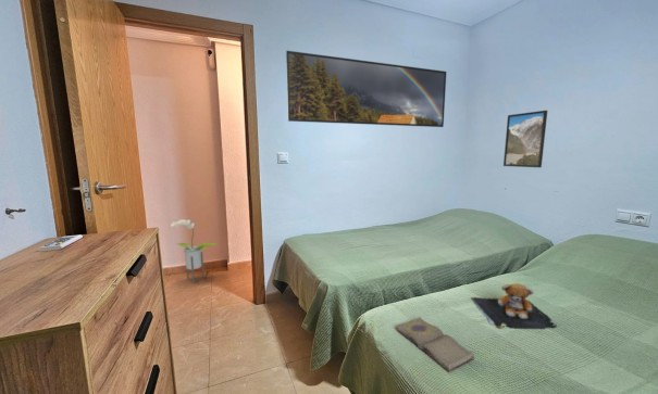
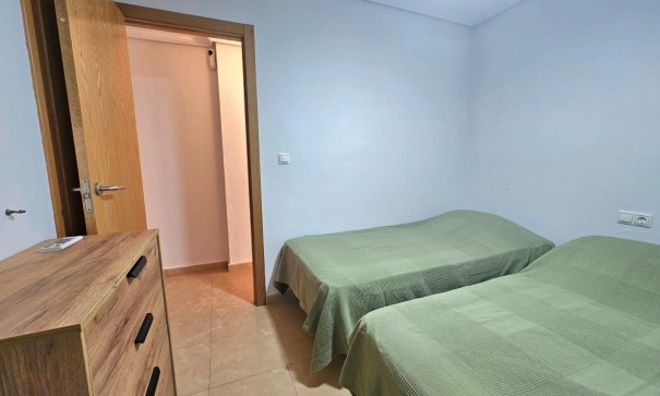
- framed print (374, 93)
- potted plant (196, 250)
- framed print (523, 140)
- diary (432, 340)
- teddy bear (513, 297)
